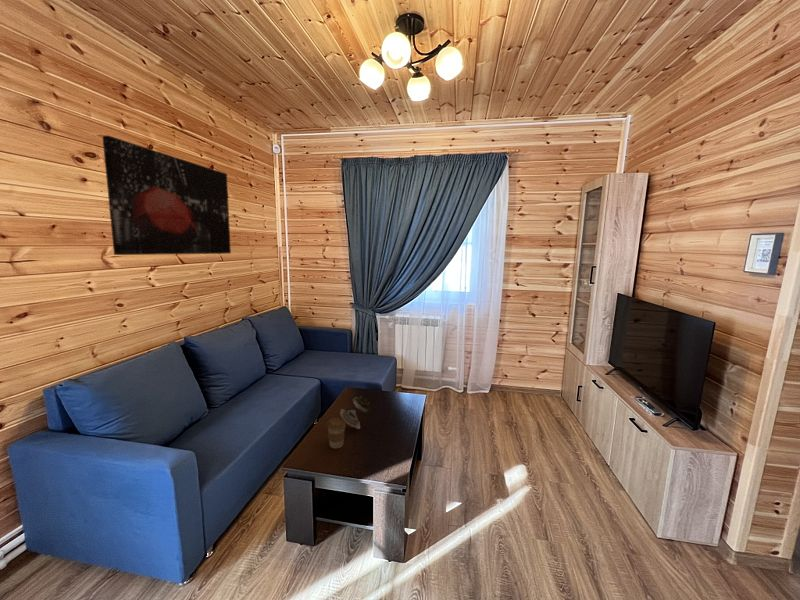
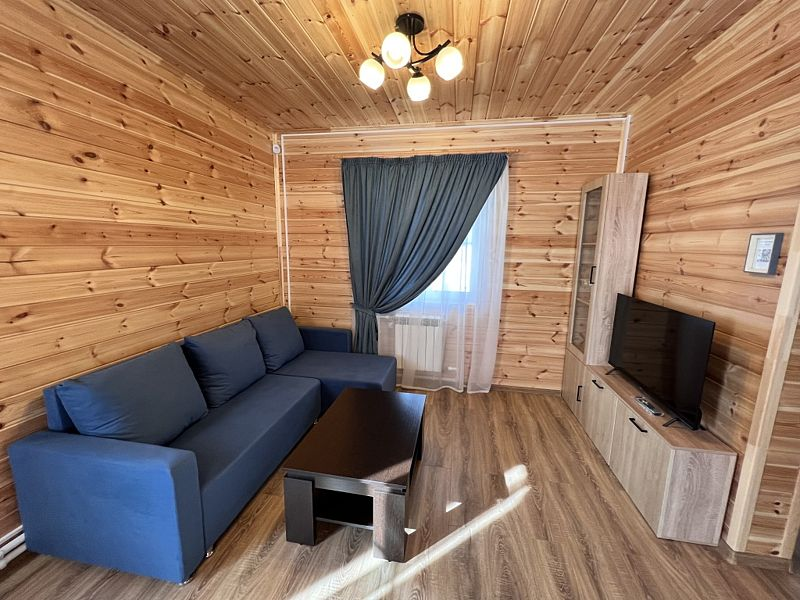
- wall art (180, 207)
- coffee cup (336, 432)
- succulent plant (354, 412)
